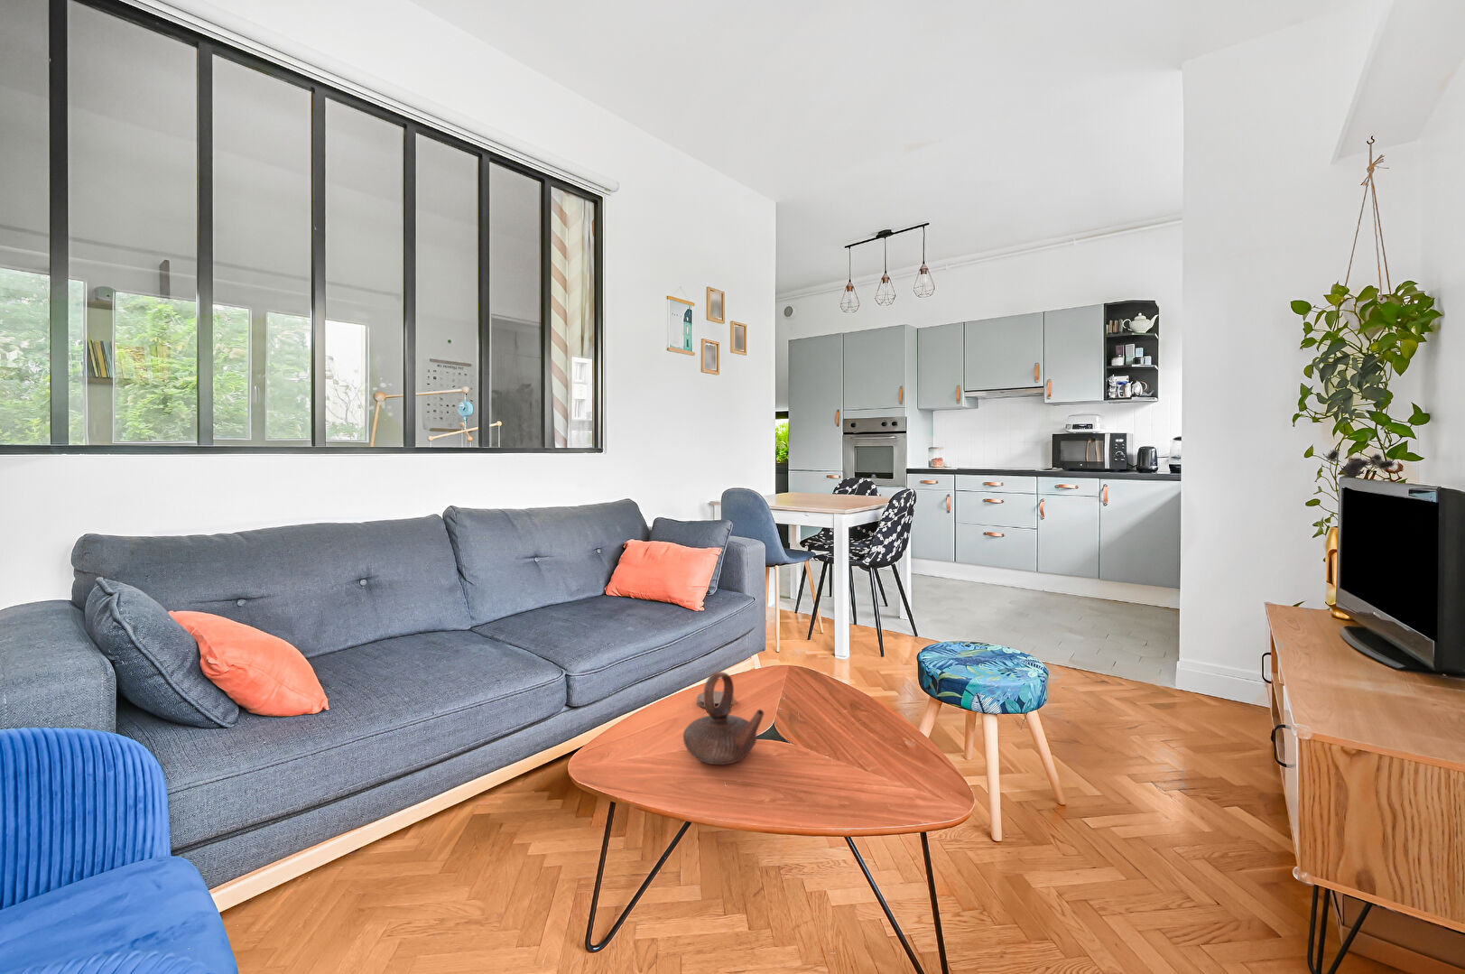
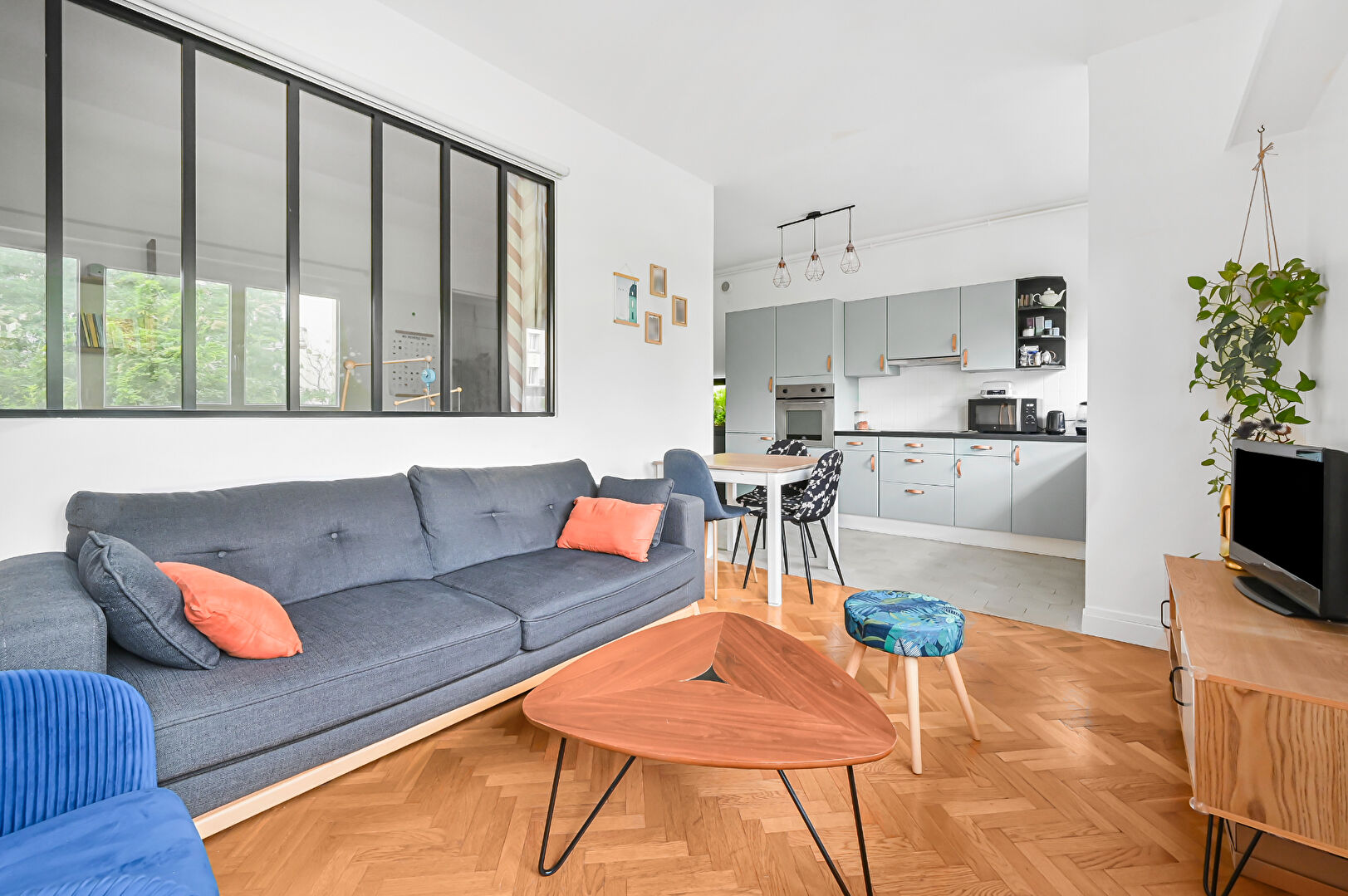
- coaster (715, 700)
- teapot (728, 719)
